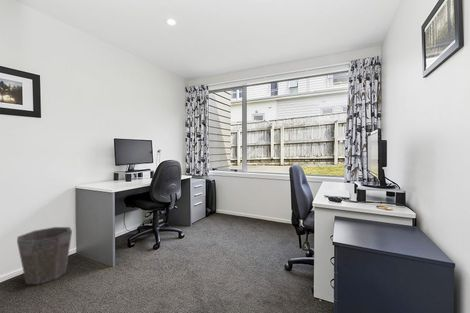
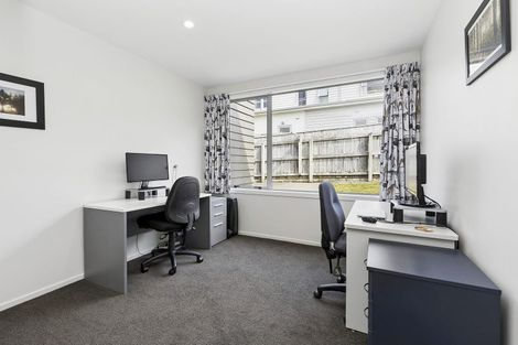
- waste bin (46, 254)
